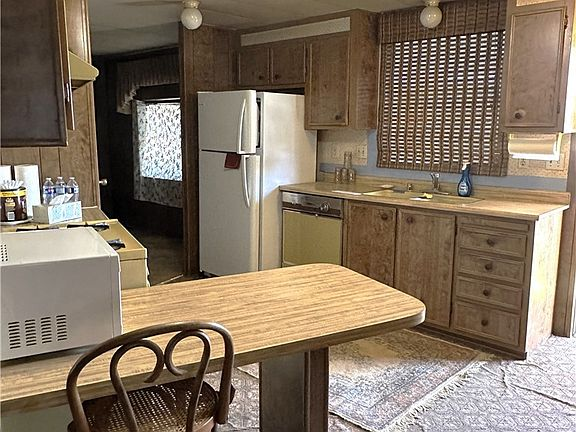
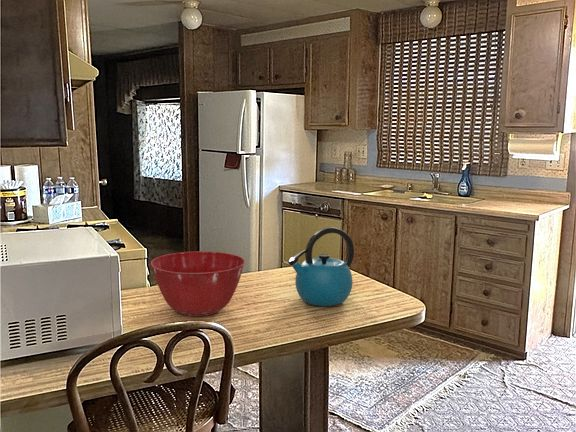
+ mixing bowl (199, 284)
+ kettle (321, 264)
